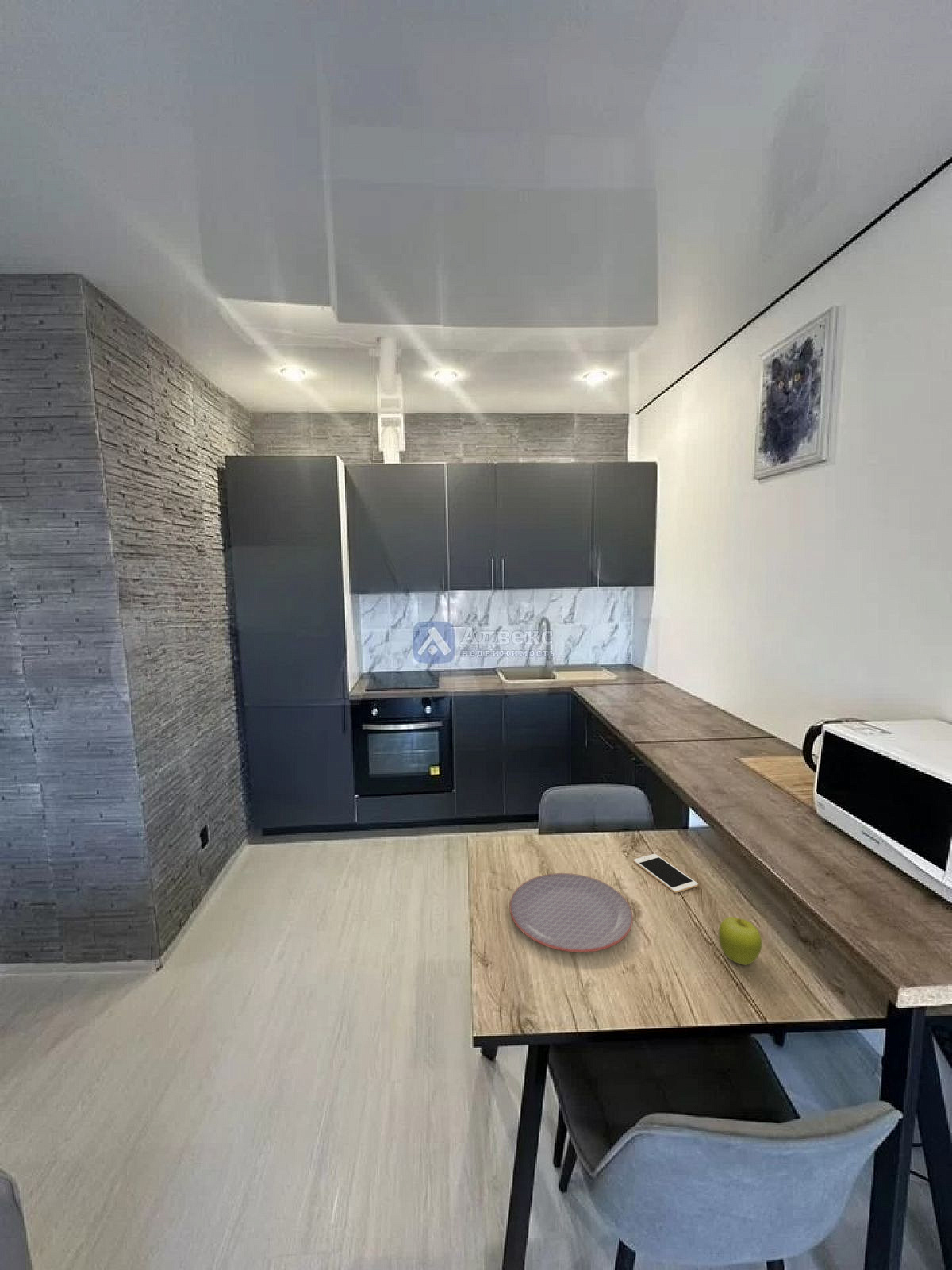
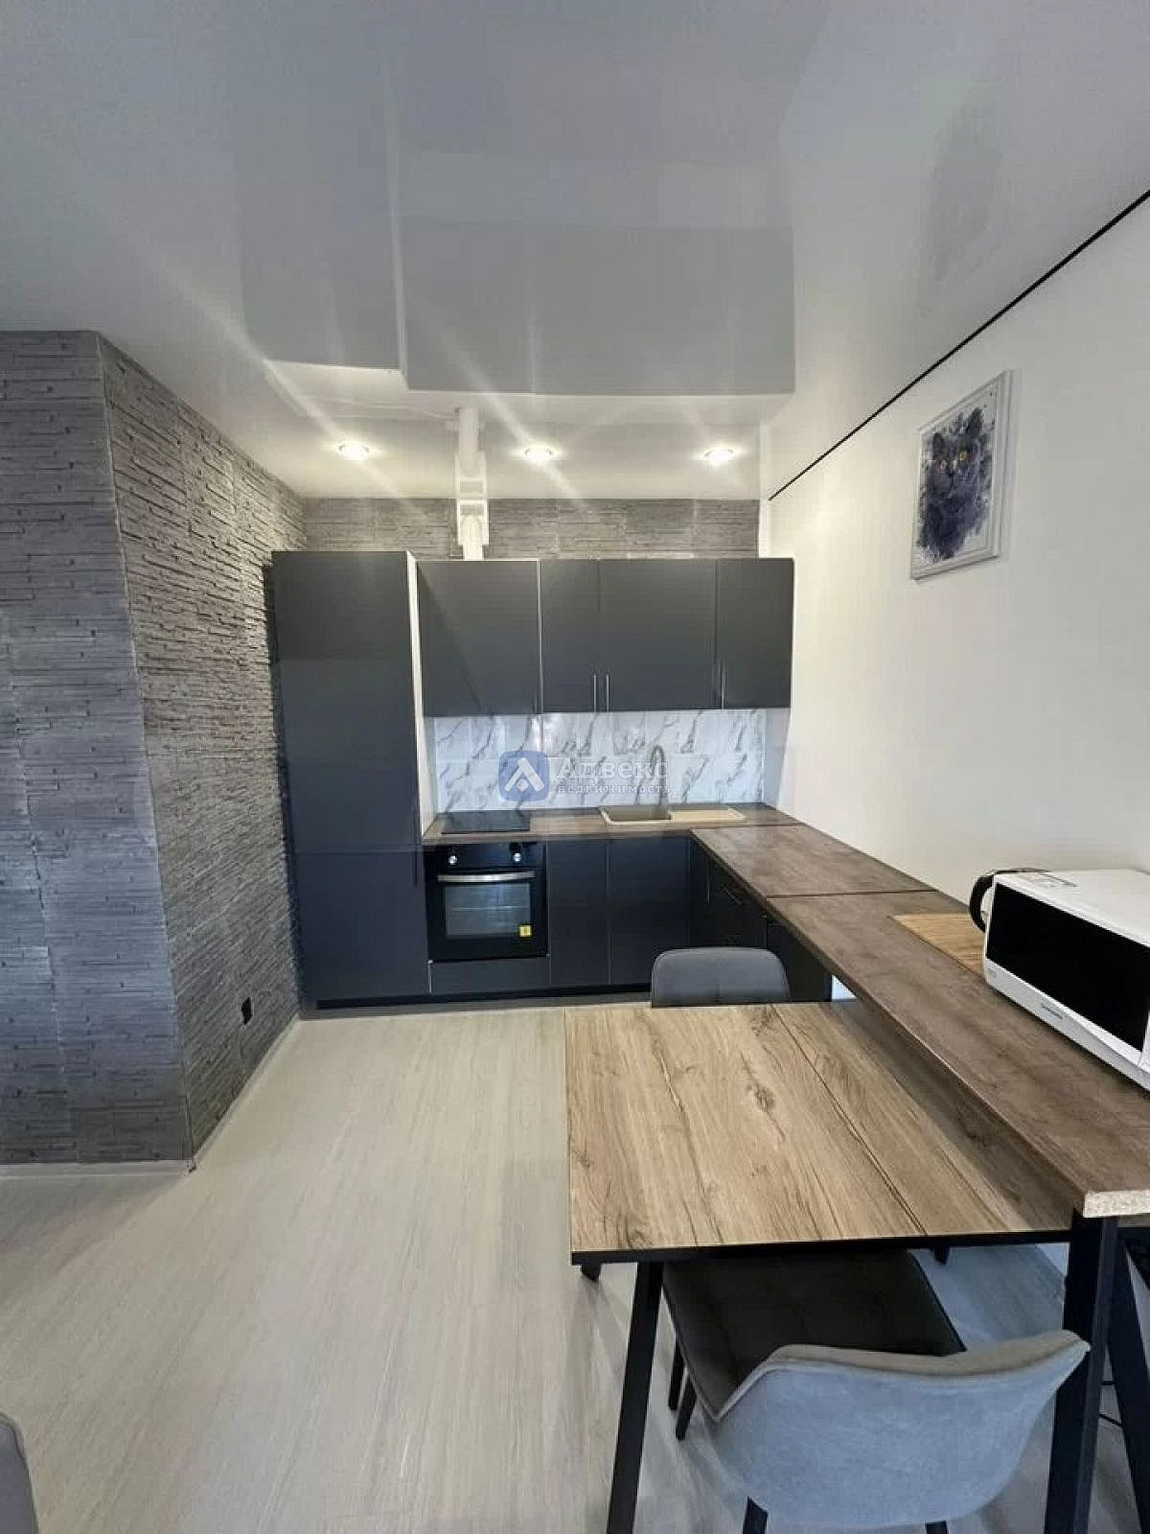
- cell phone (664, 872)
- fruit (739, 940)
- plate (570, 911)
